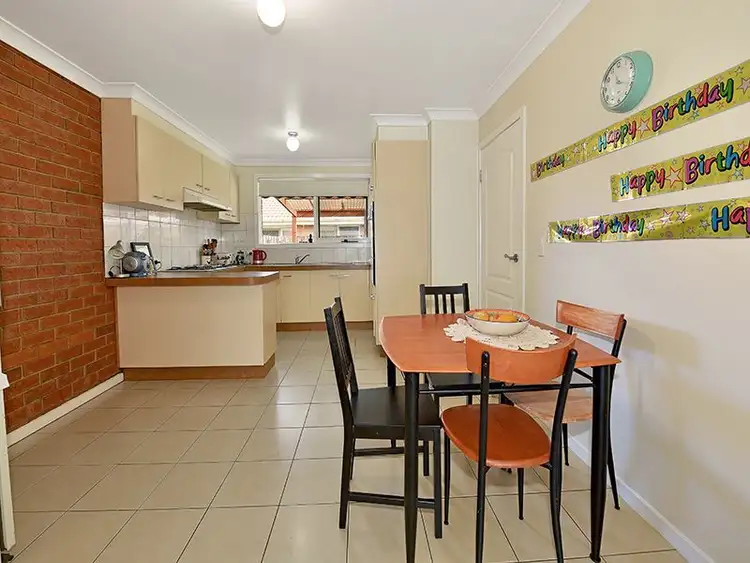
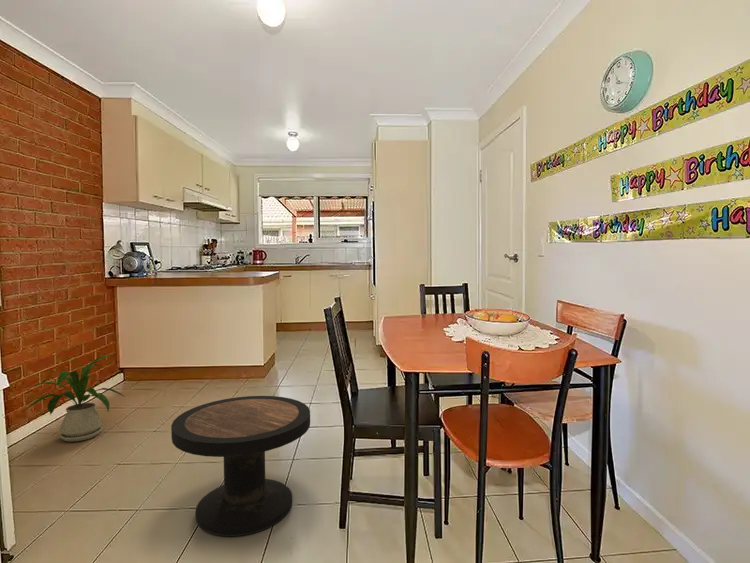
+ side table (244, 461)
+ house plant (74, 396)
